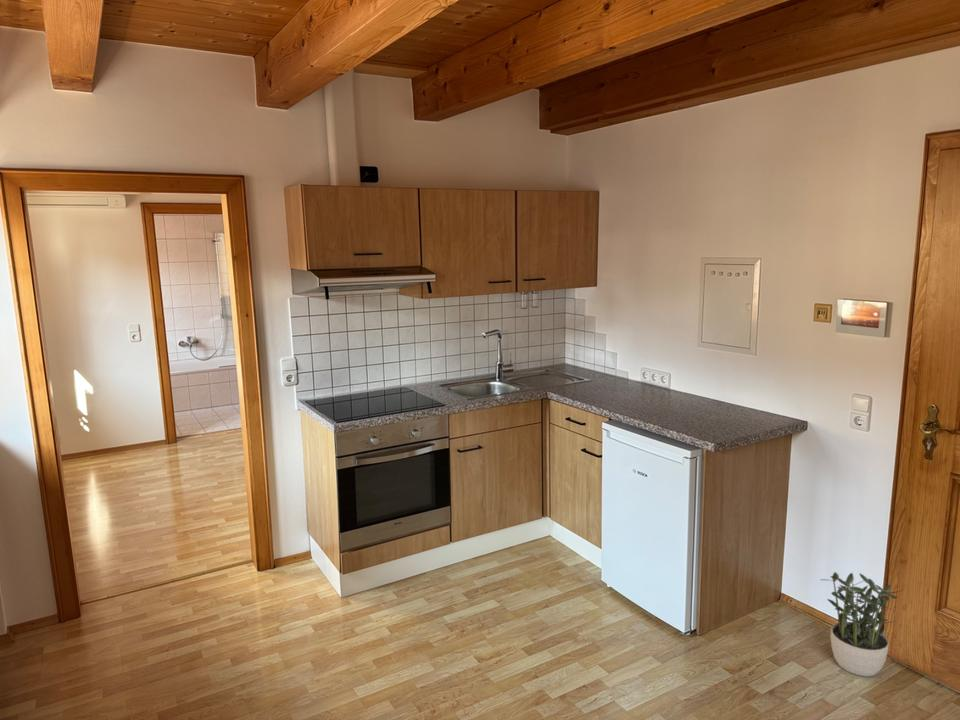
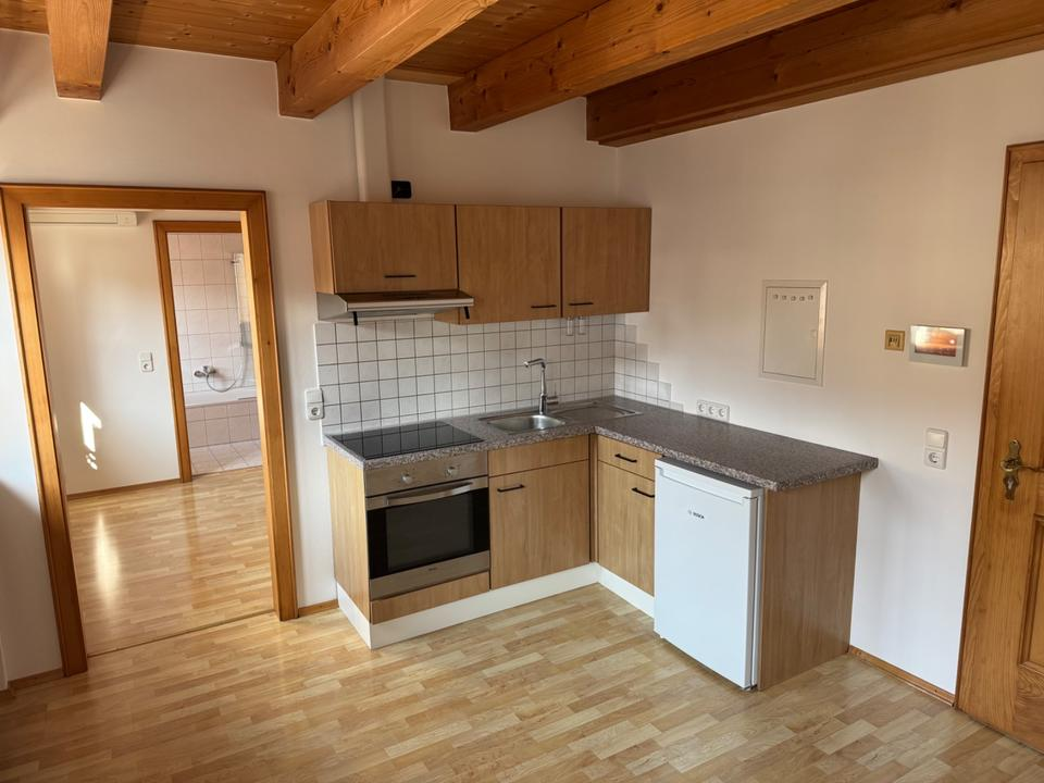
- potted plant (857, 617)
